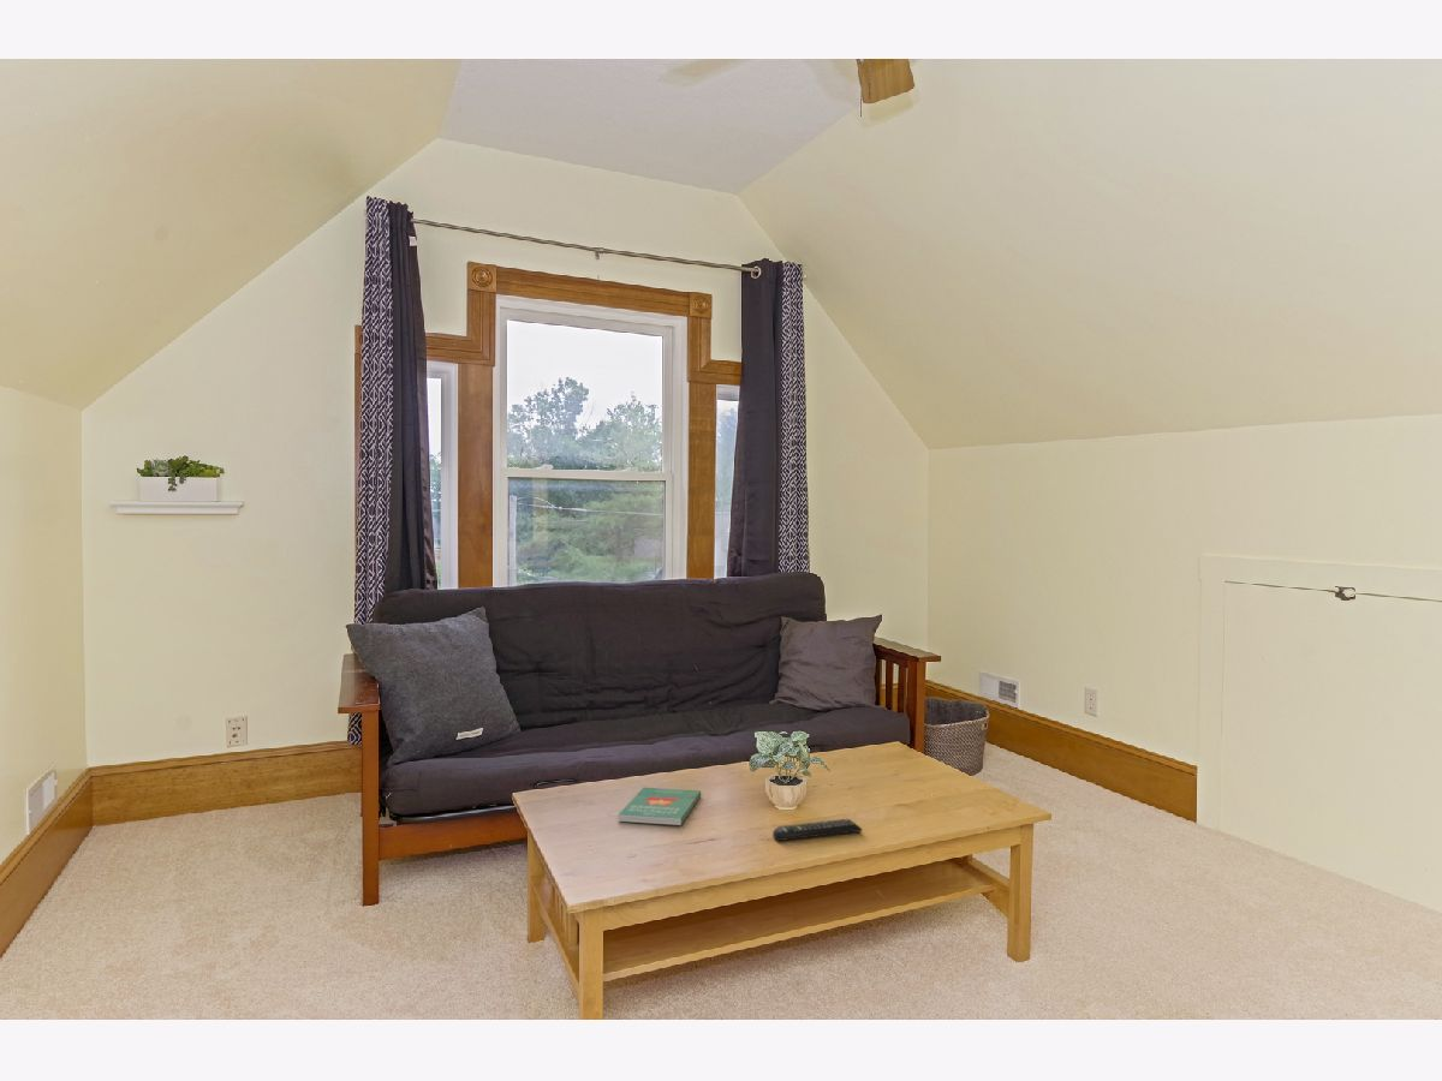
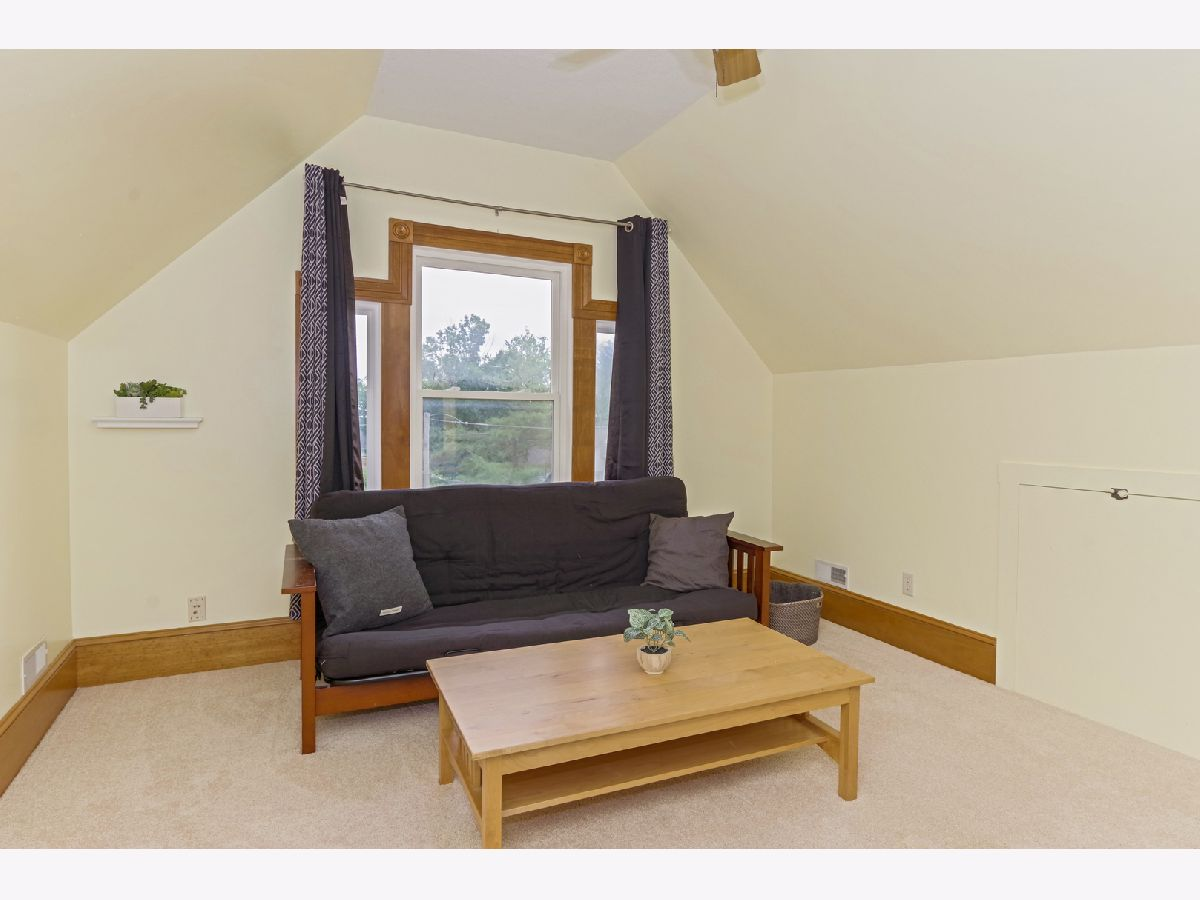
- remote control (817, 830)
- book (661, 805)
